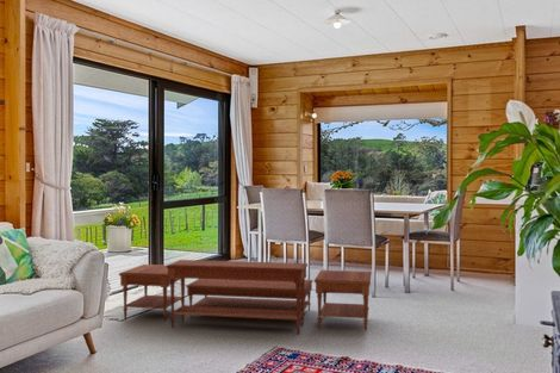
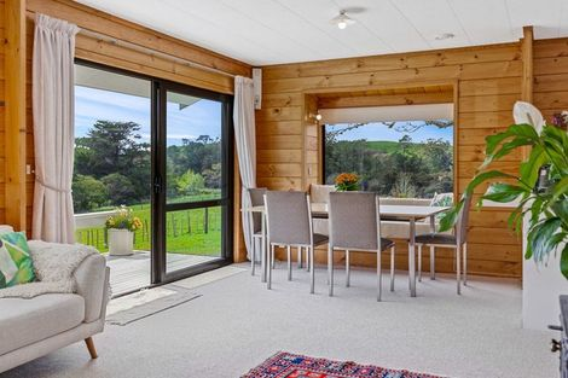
- coffee table (245, 288)
